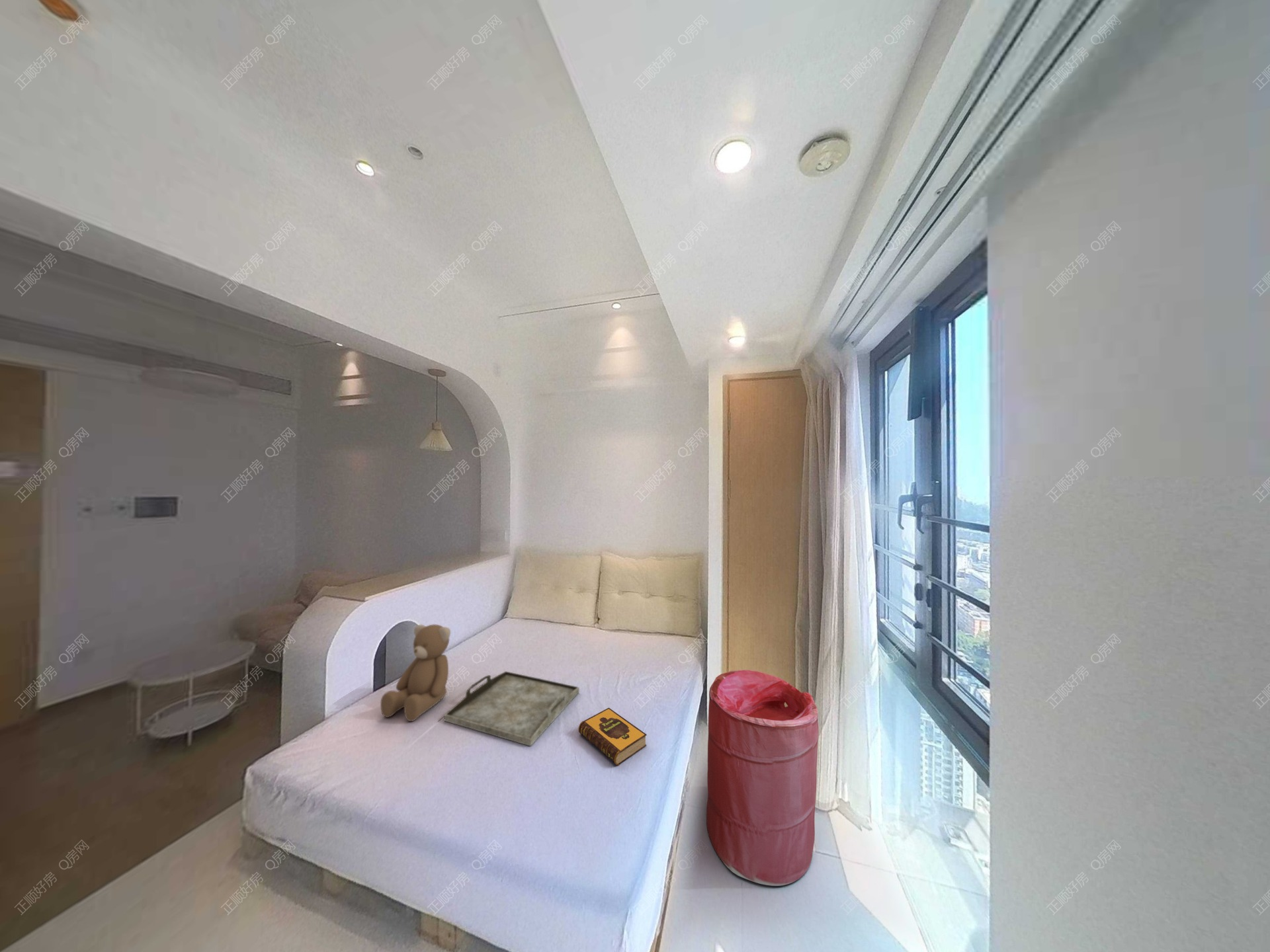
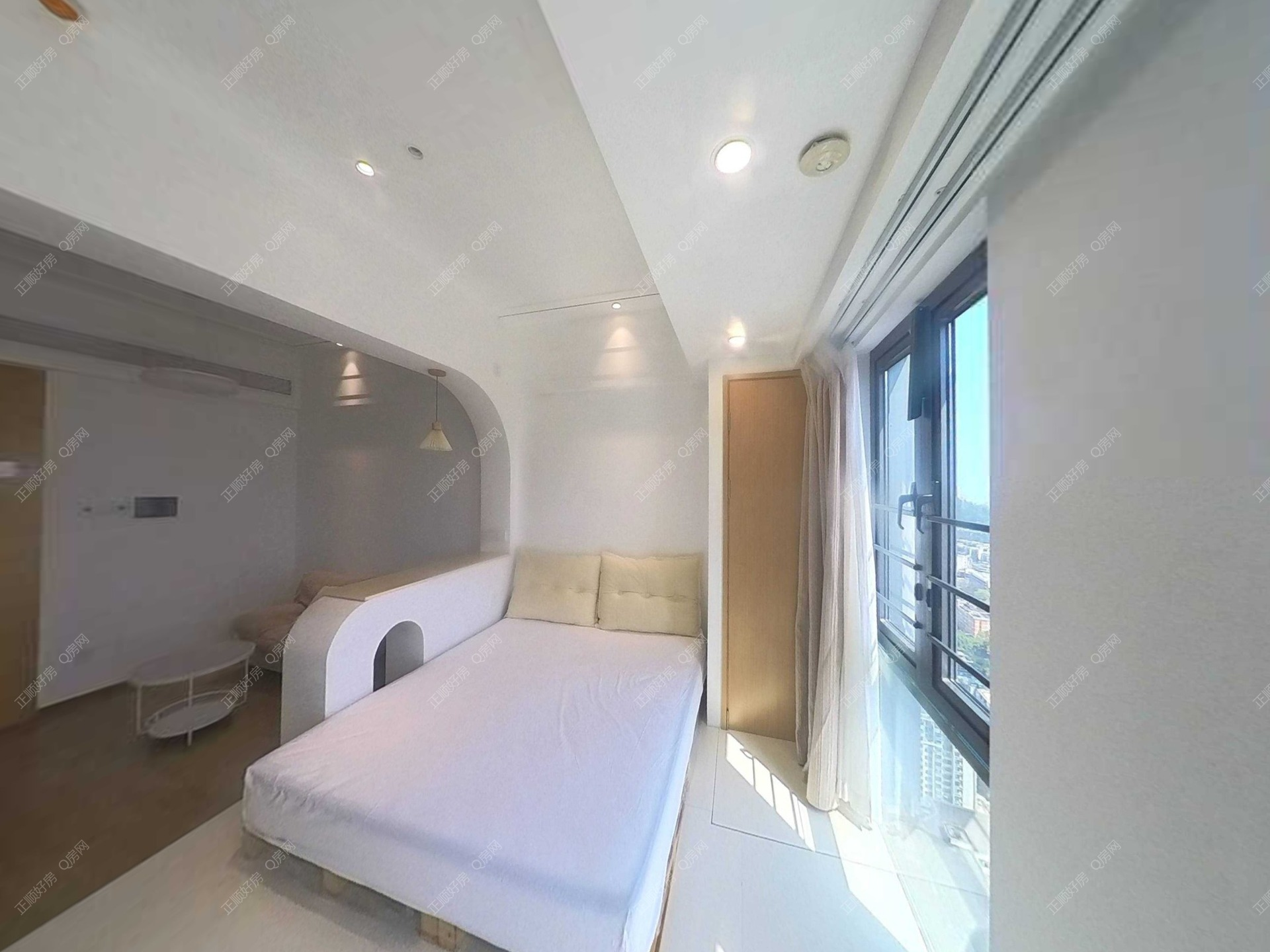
- serving tray (516, 697)
- teddy bear (422, 666)
- hardback book (611, 734)
- laundry hamper (761, 759)
